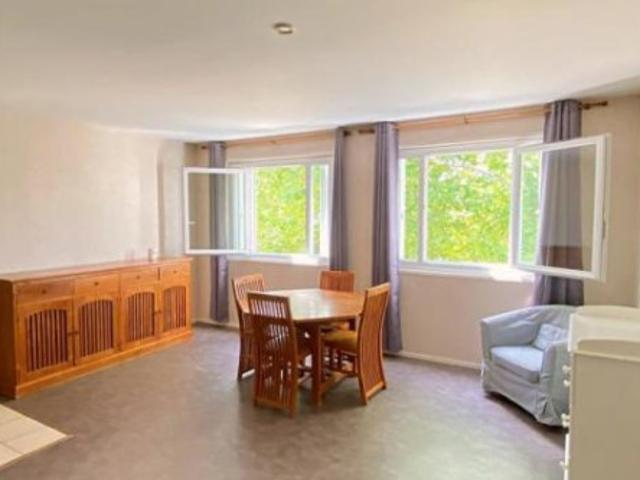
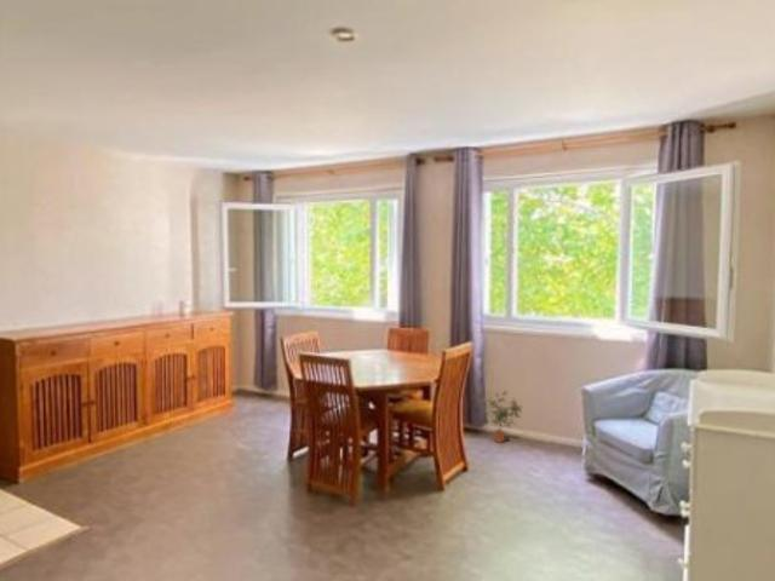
+ potted plant (499, 416)
